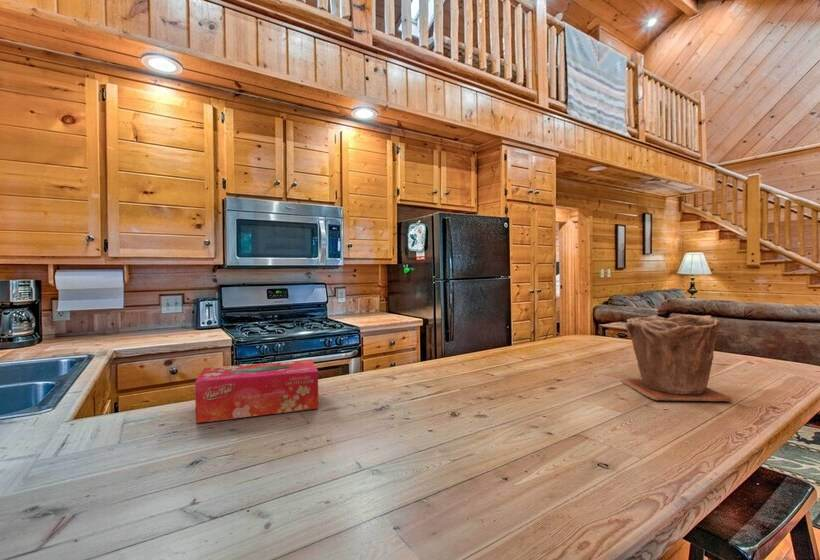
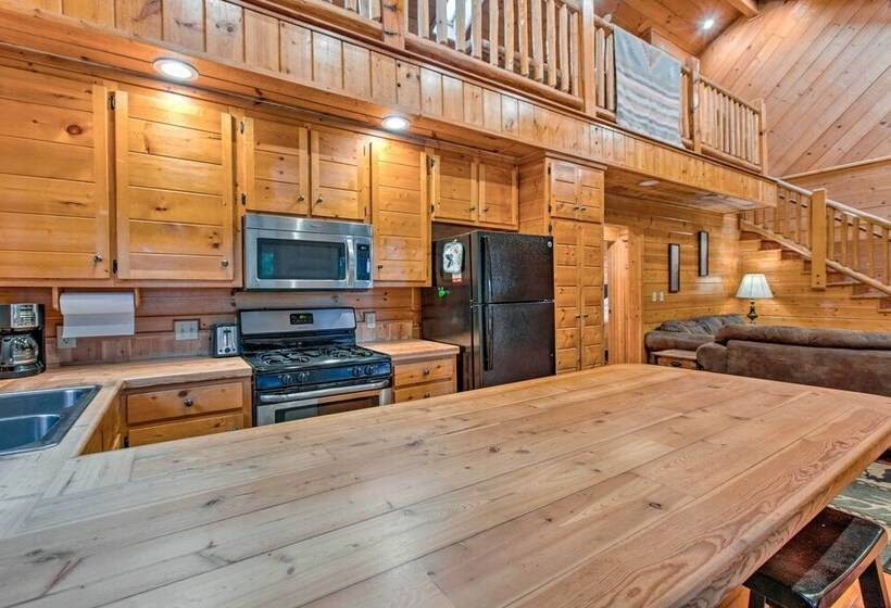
- tissue box (260, 387)
- plant pot (671, 353)
